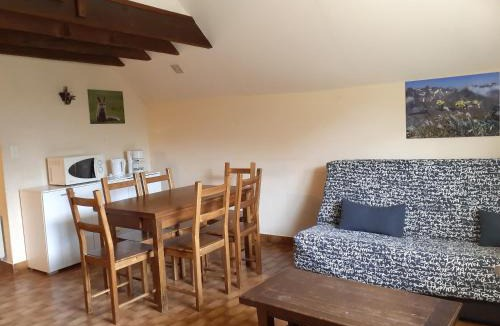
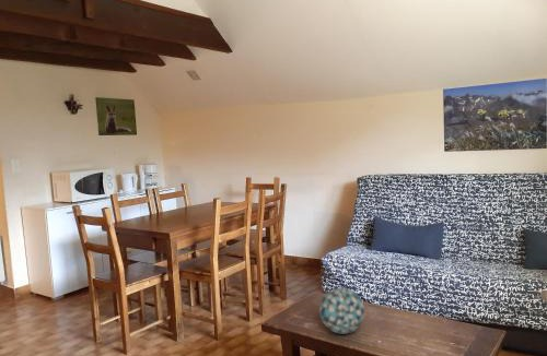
+ decorative ball (341, 310)
